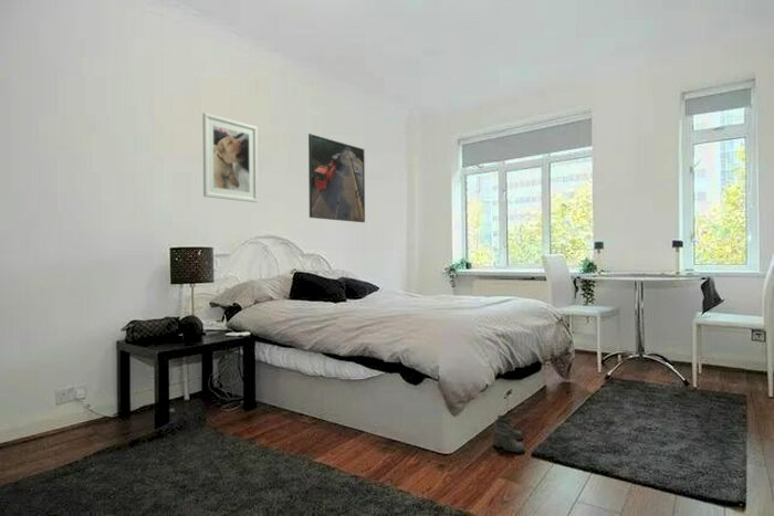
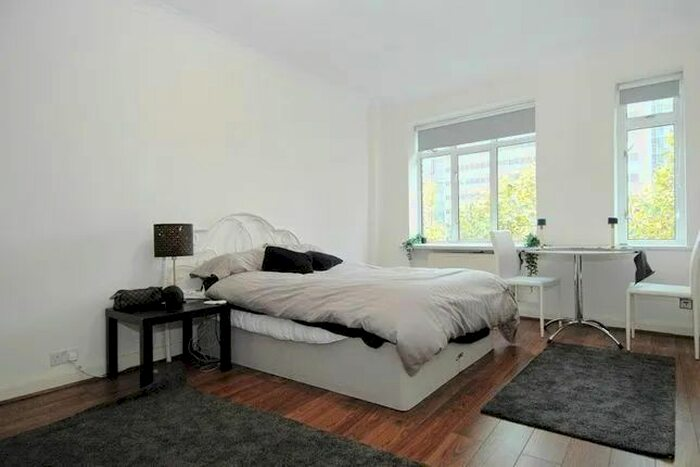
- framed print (338, 180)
- boots (509, 431)
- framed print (231, 159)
